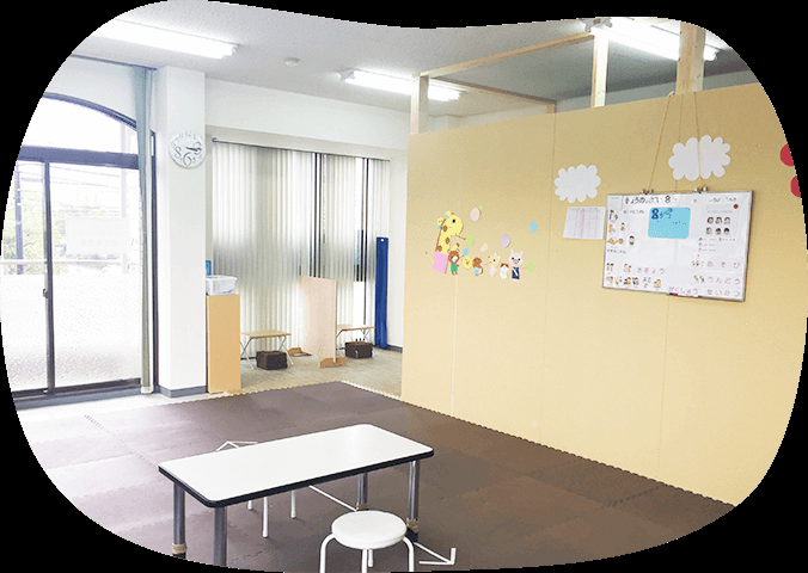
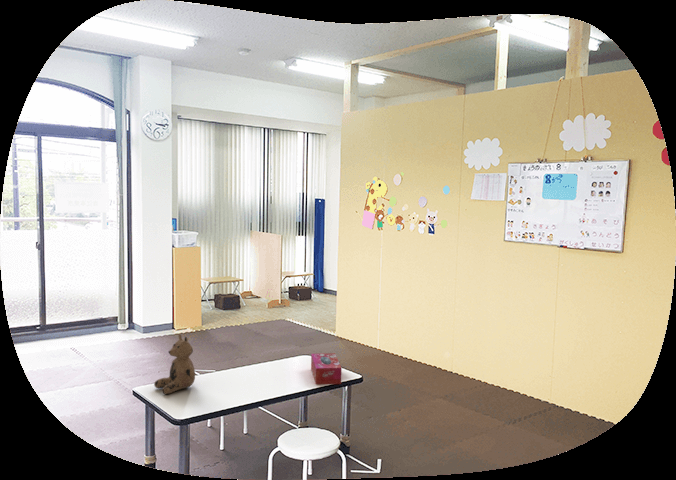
+ teddy bear (175, 362)
+ tissue box (325, 368)
